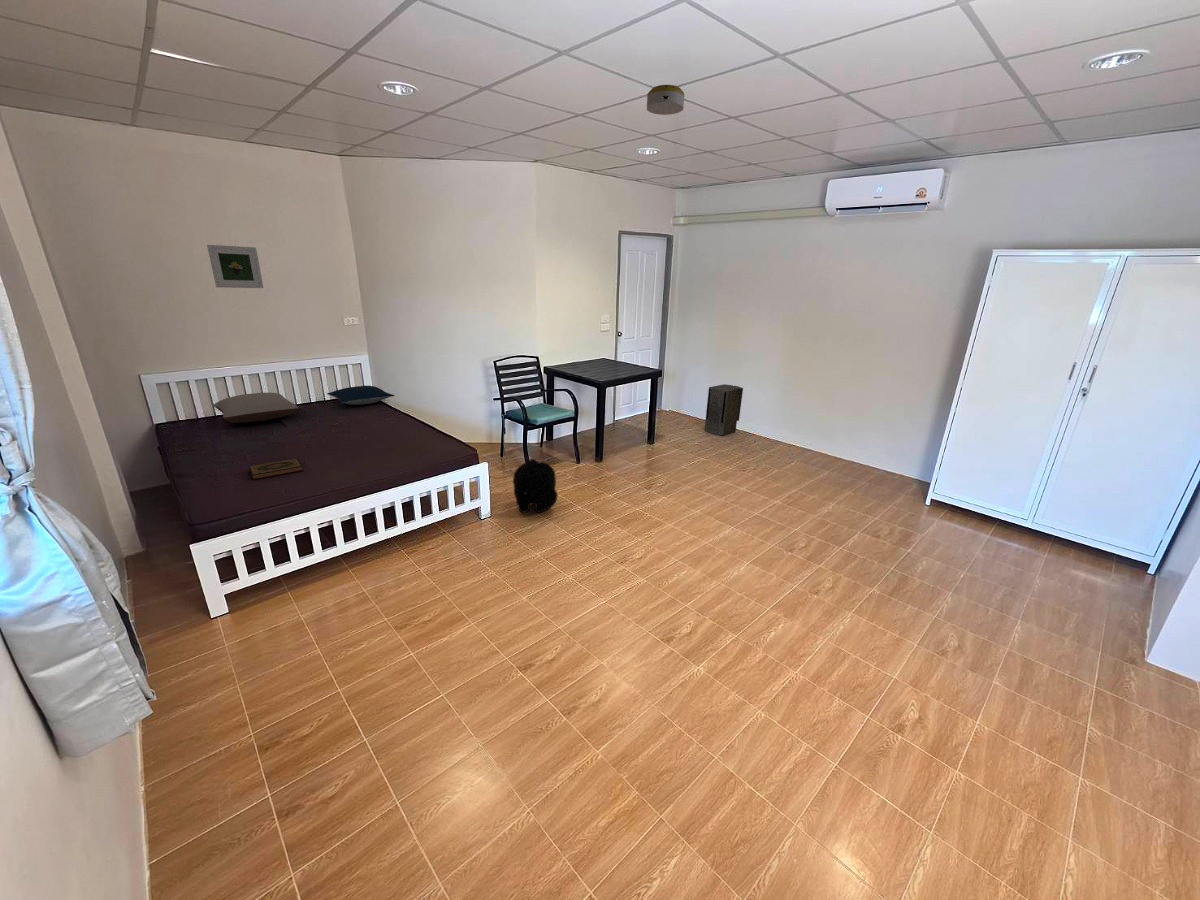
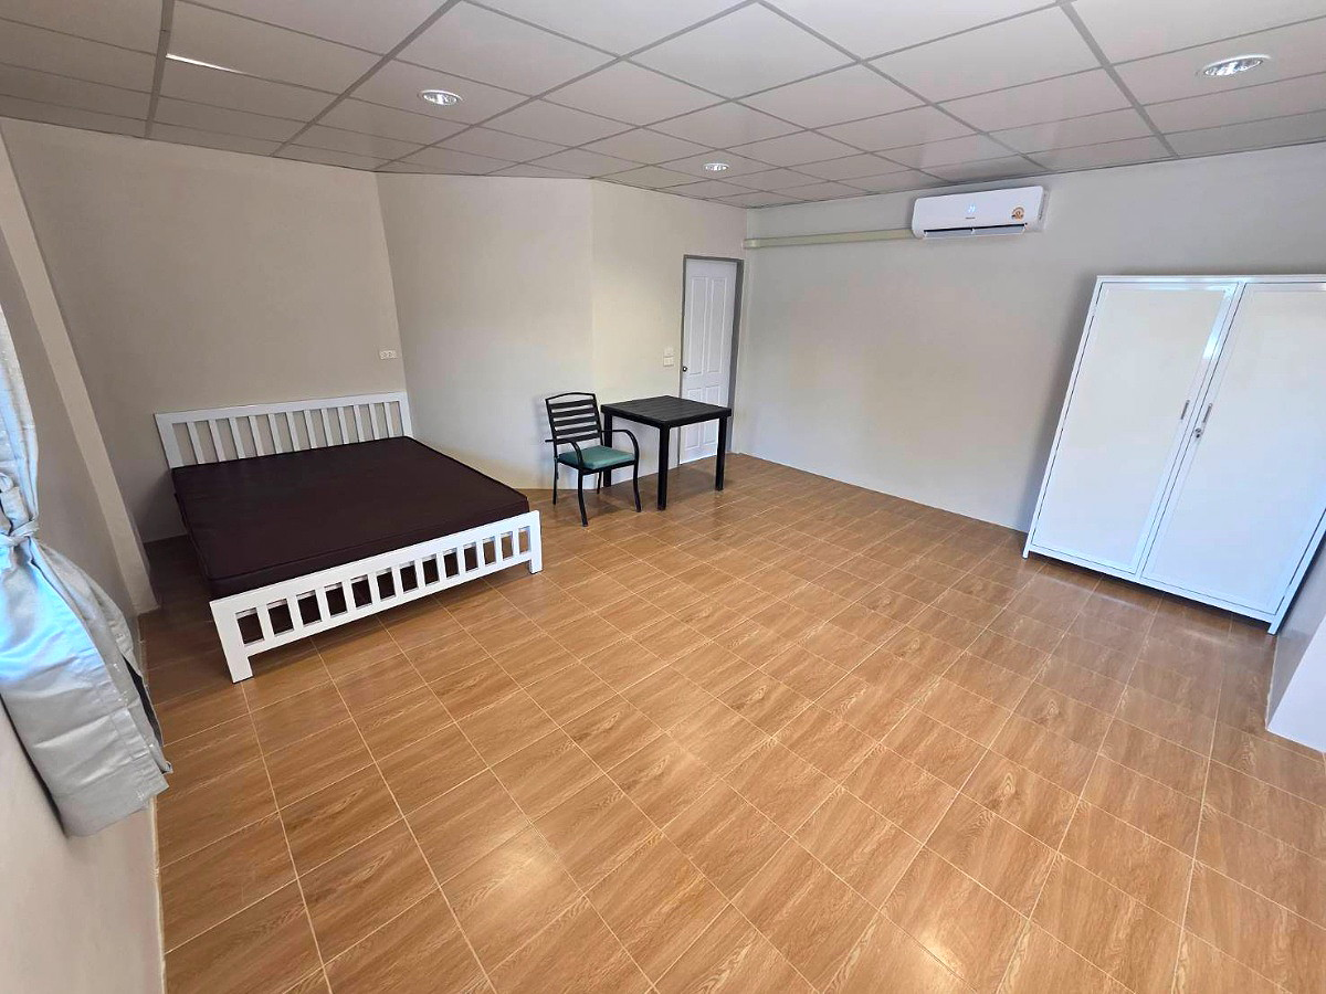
- air purifier (723, 409)
- pillow (256, 407)
- hardback book (276, 468)
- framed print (236, 267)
- backpack (533, 485)
- smoke detector (665, 99)
- pillow (360, 394)
